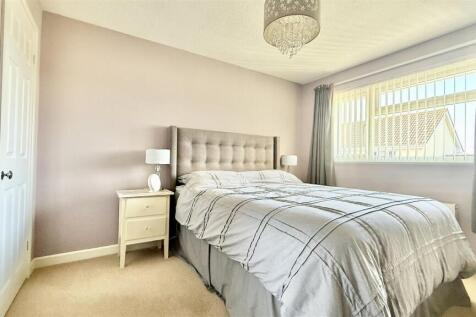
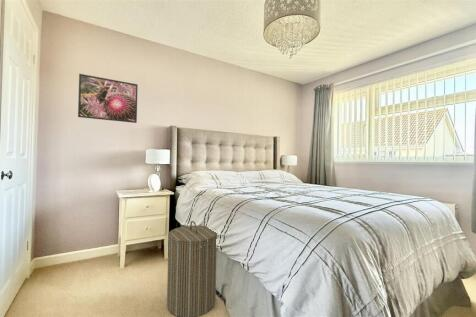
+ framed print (109, 99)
+ laundry hamper (192, 261)
